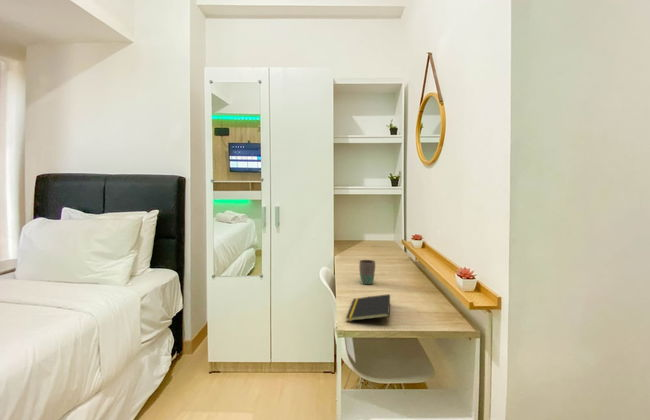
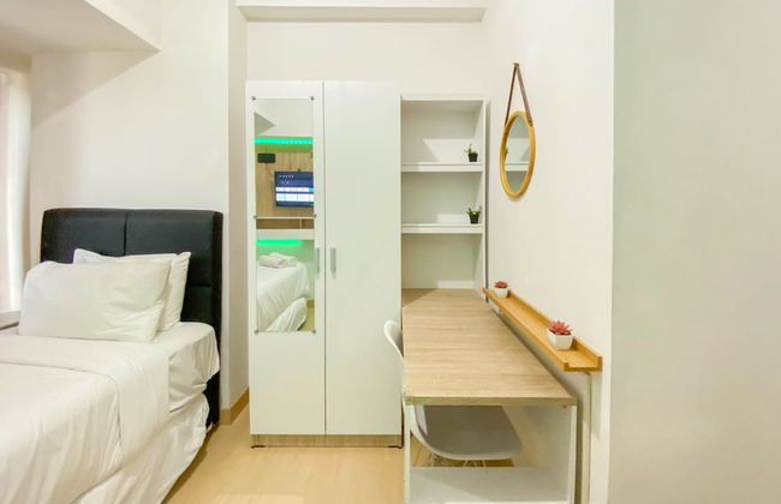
- mug (367, 271)
- notepad (369, 306)
